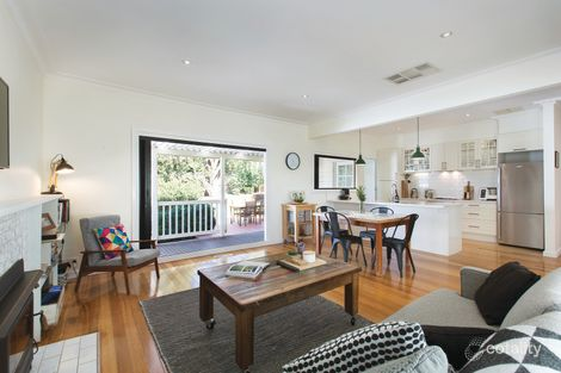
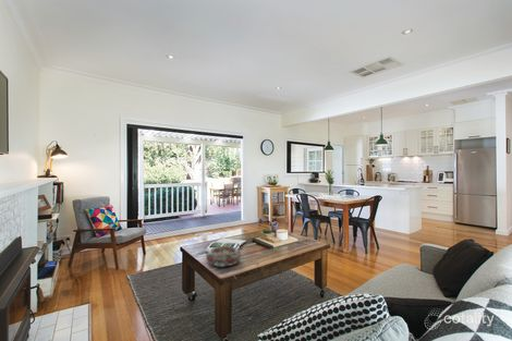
+ decorative bowl (223, 255)
